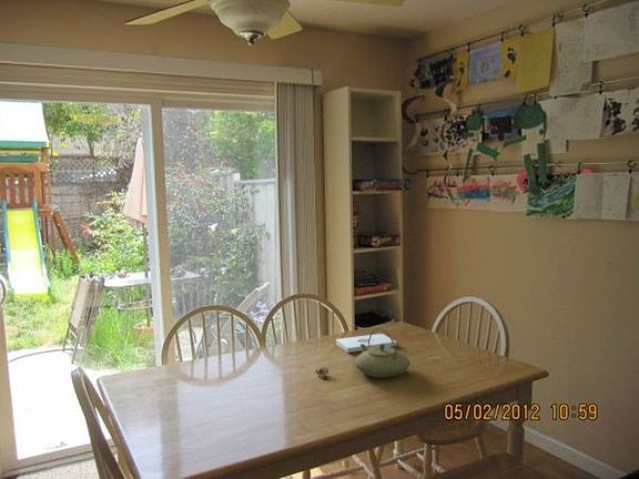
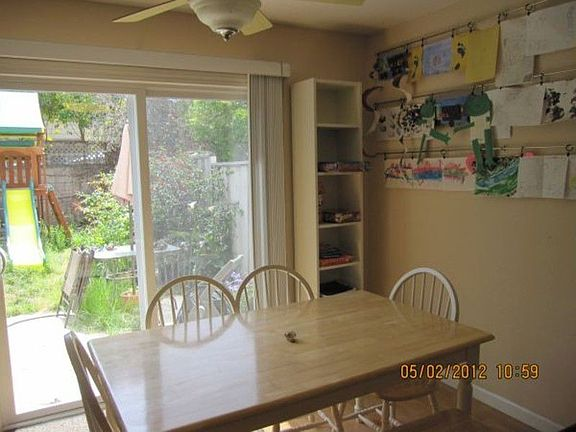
- notepad (365, 342)
- teapot (379, 349)
